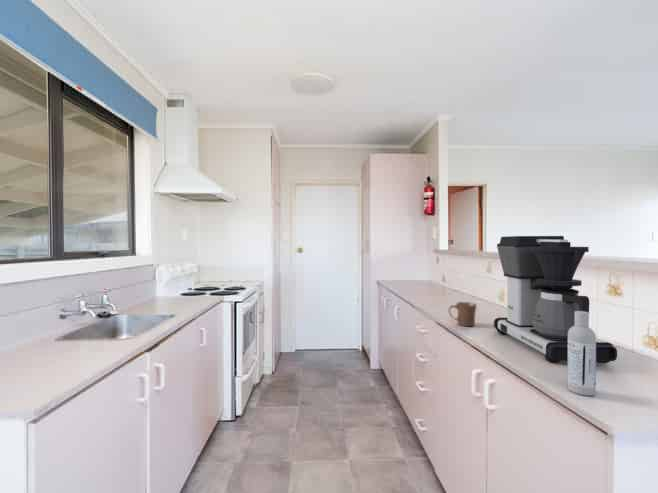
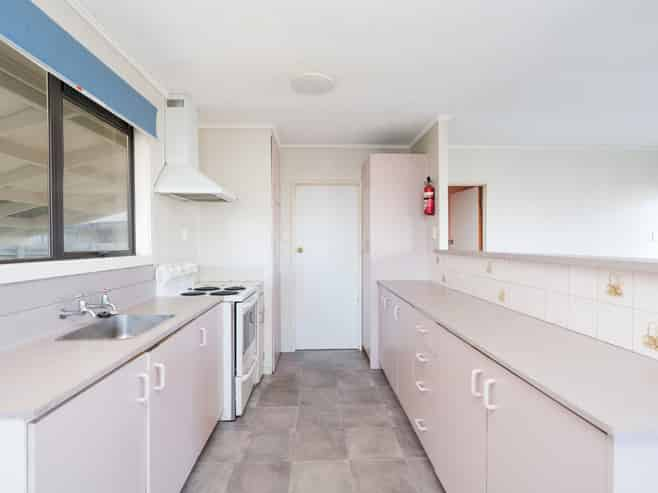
- coffee maker (546, 291)
- mug (462, 313)
- bottle (581, 351)
